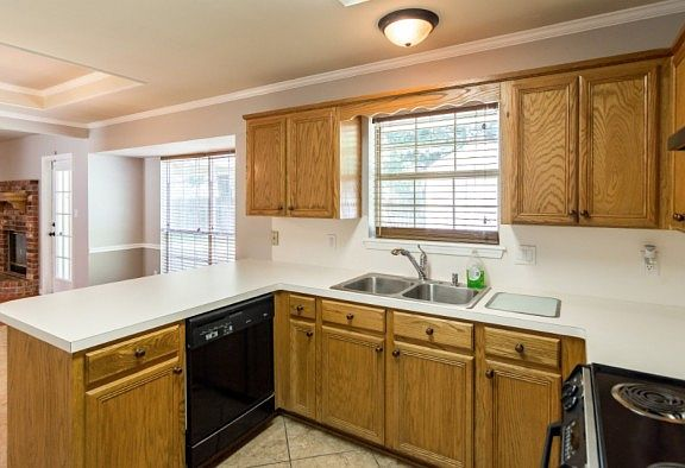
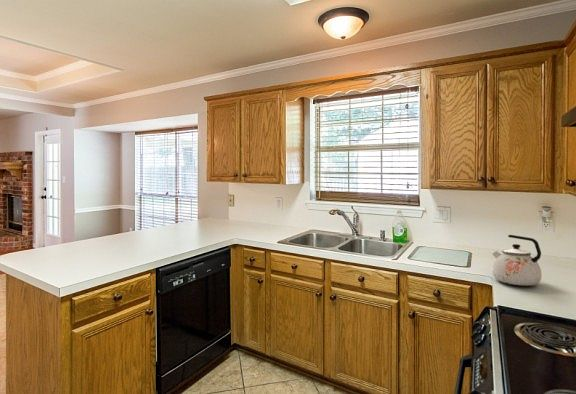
+ kettle (515, 259)
